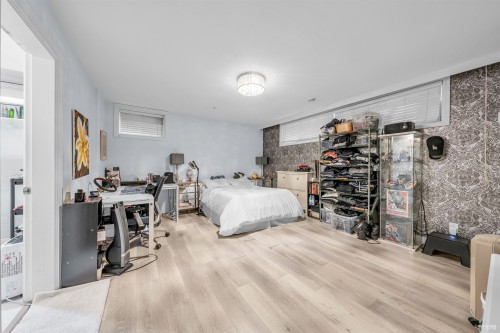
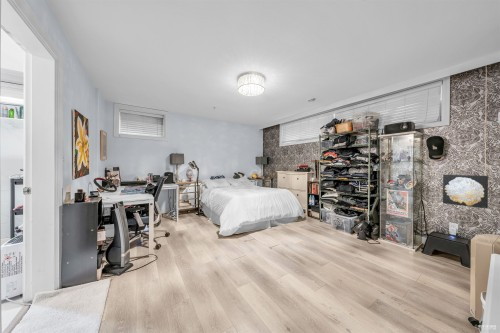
+ wall art (464, 190)
